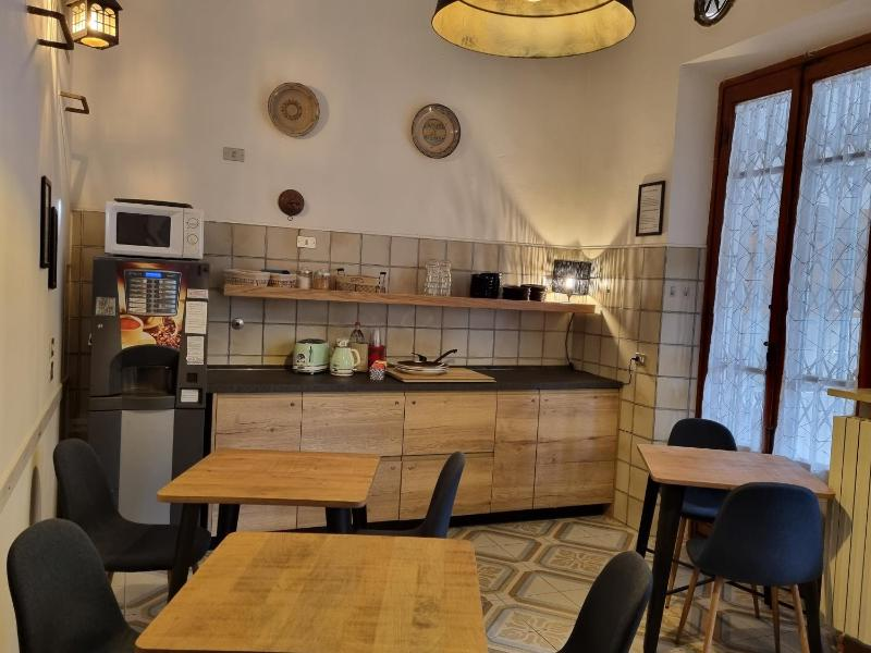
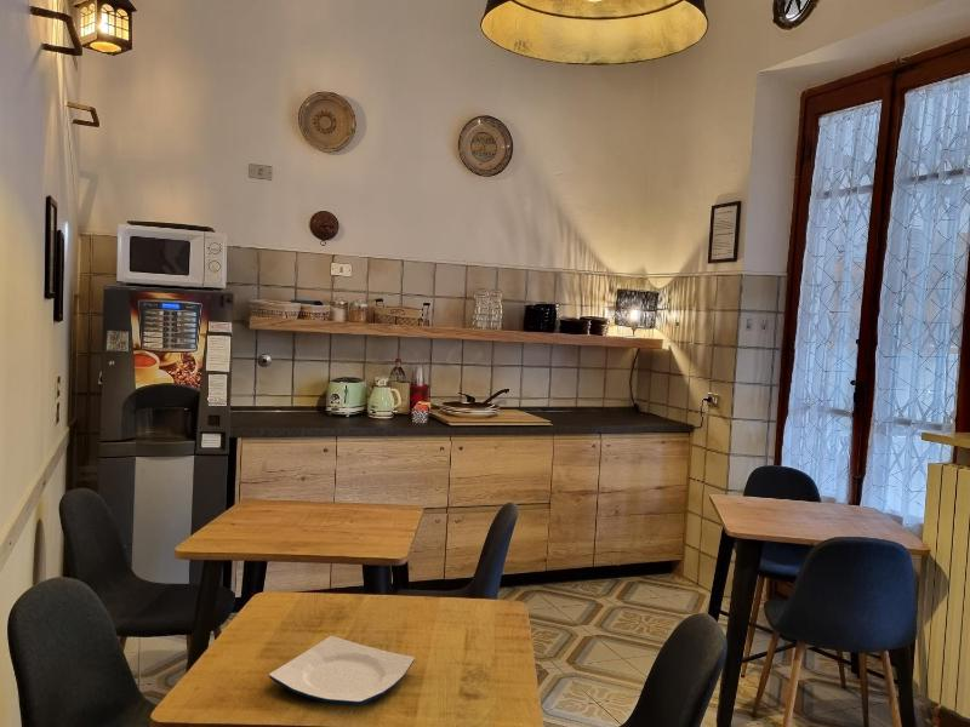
+ plate (343, 672)
